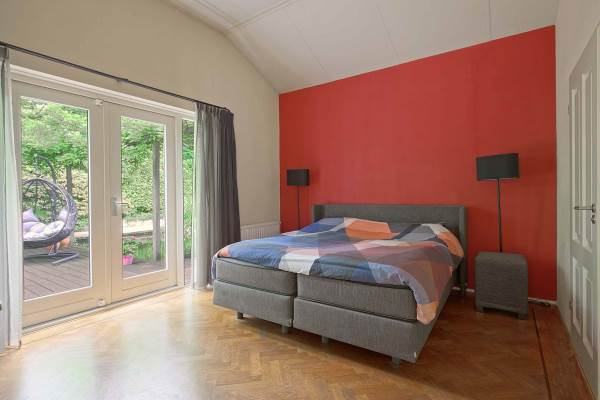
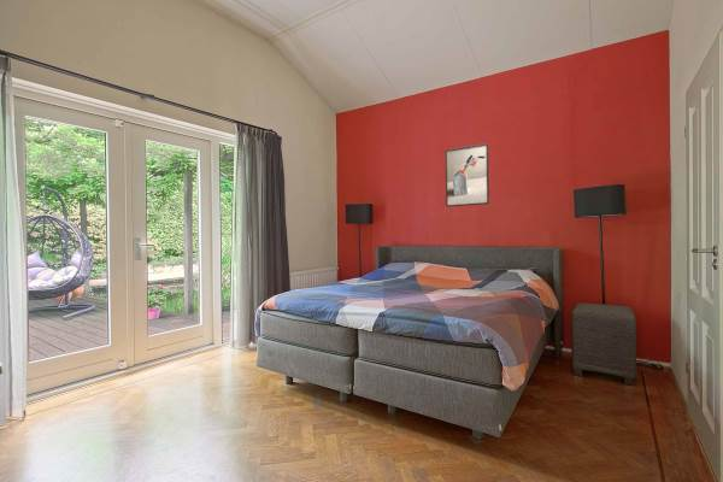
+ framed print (466, 176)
